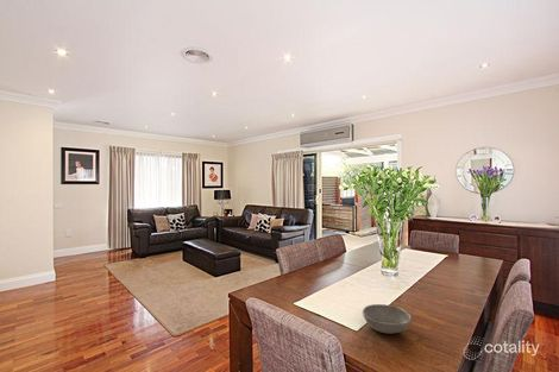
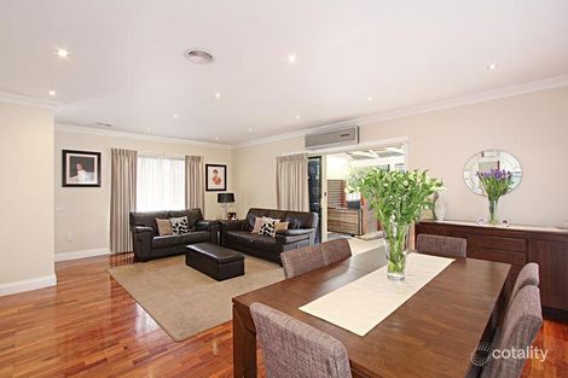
- soup bowl (385, 320)
